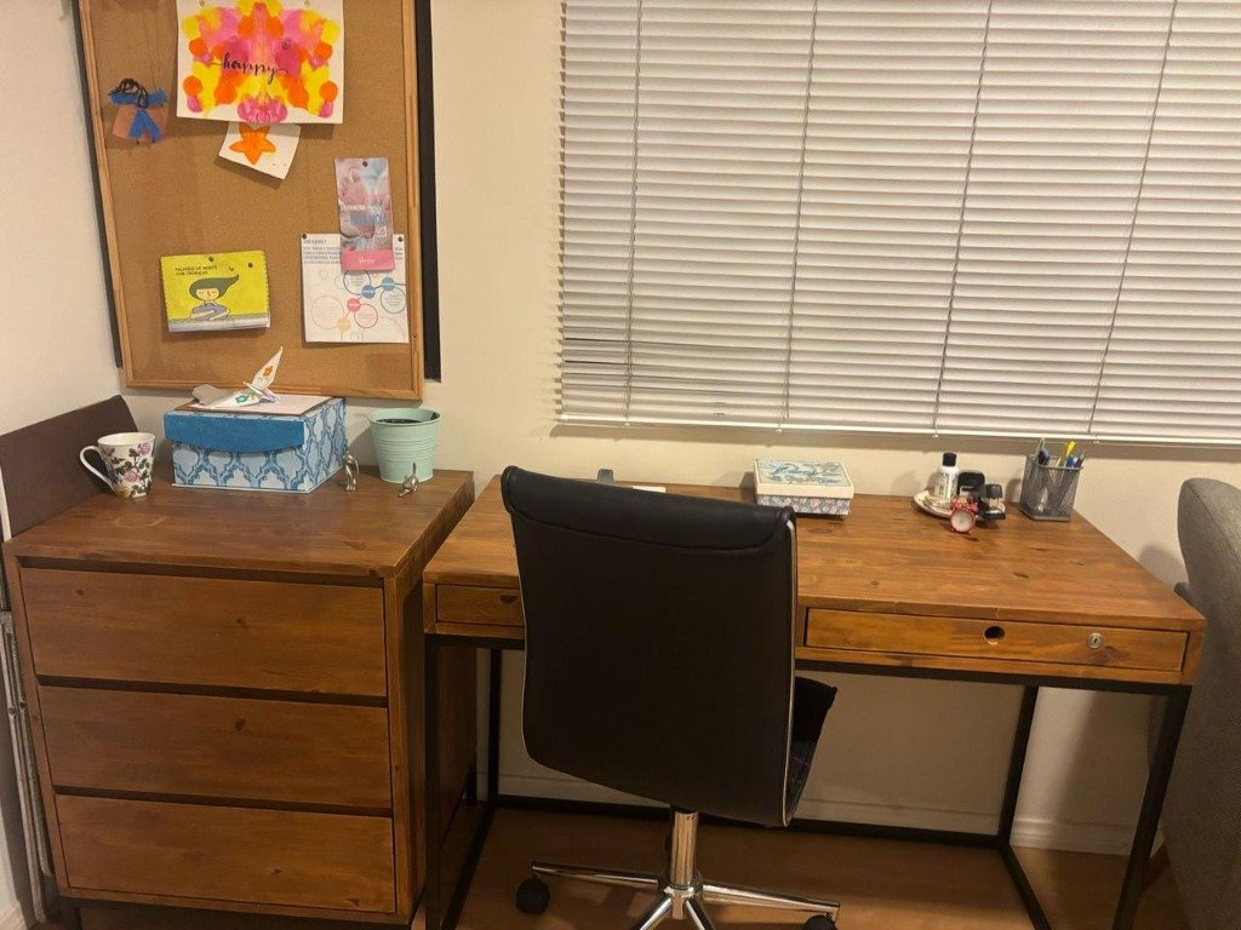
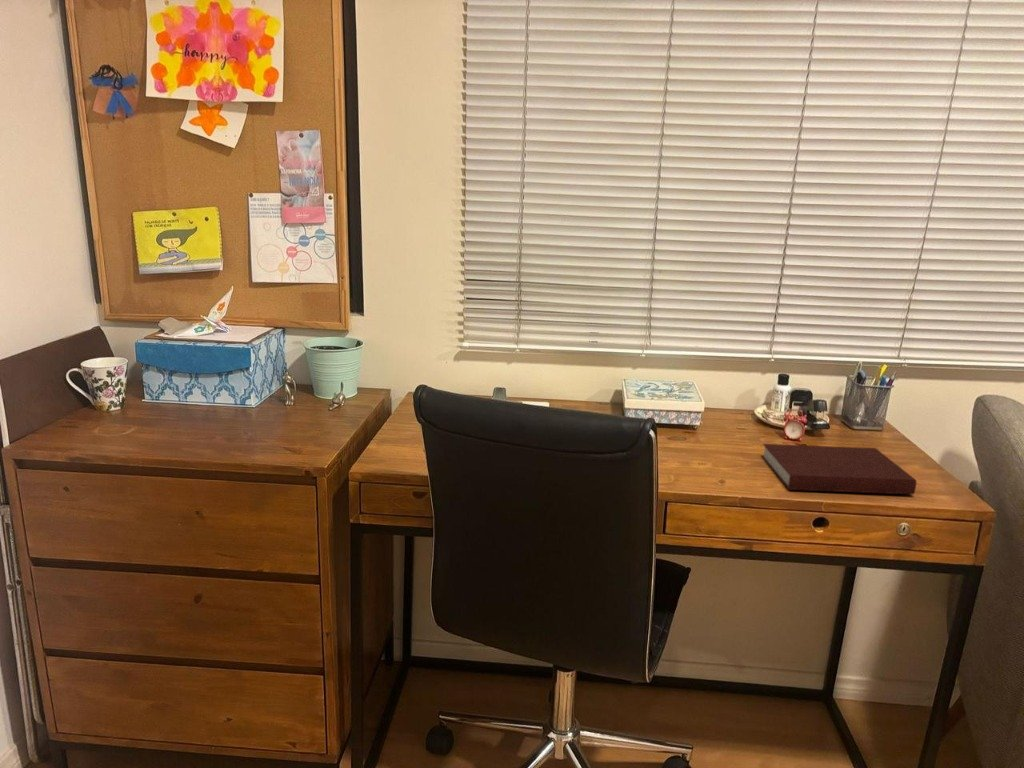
+ notebook (834, 467)
